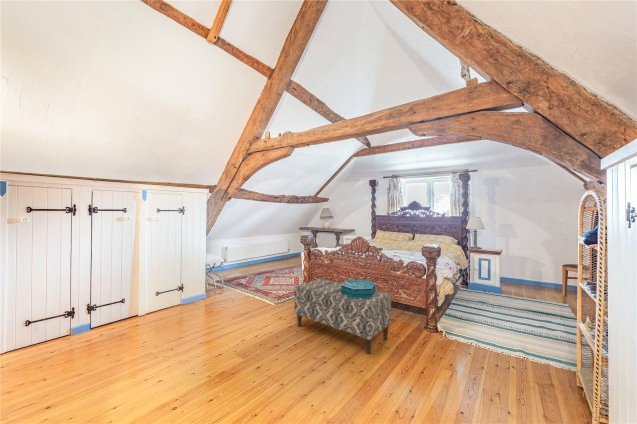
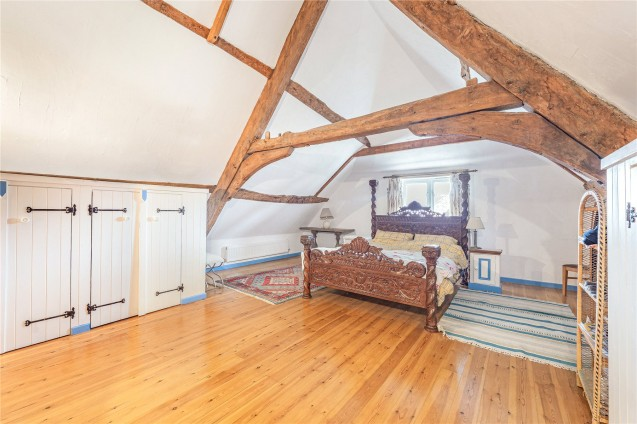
- bench (340, 310)
- decorative box (358, 288)
